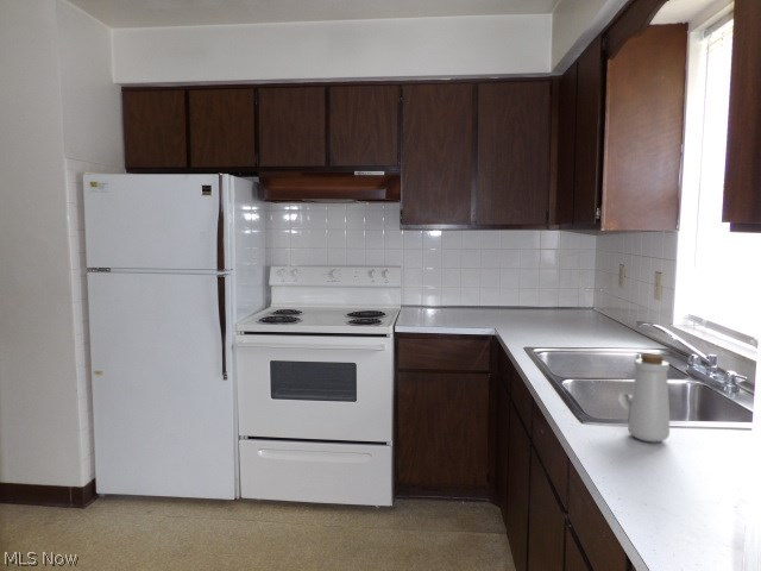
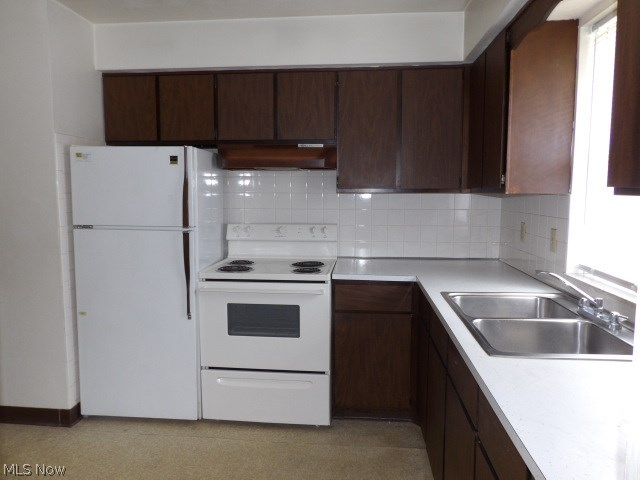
- bottle (646, 395)
